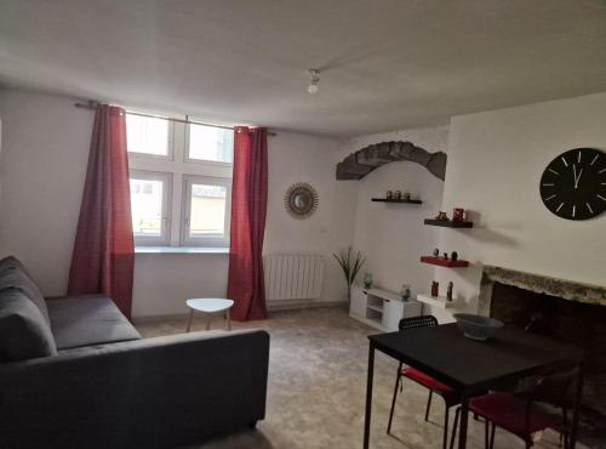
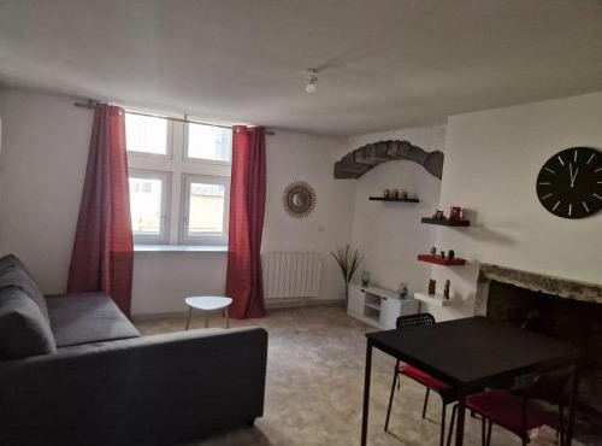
- decorative bowl (476, 328)
